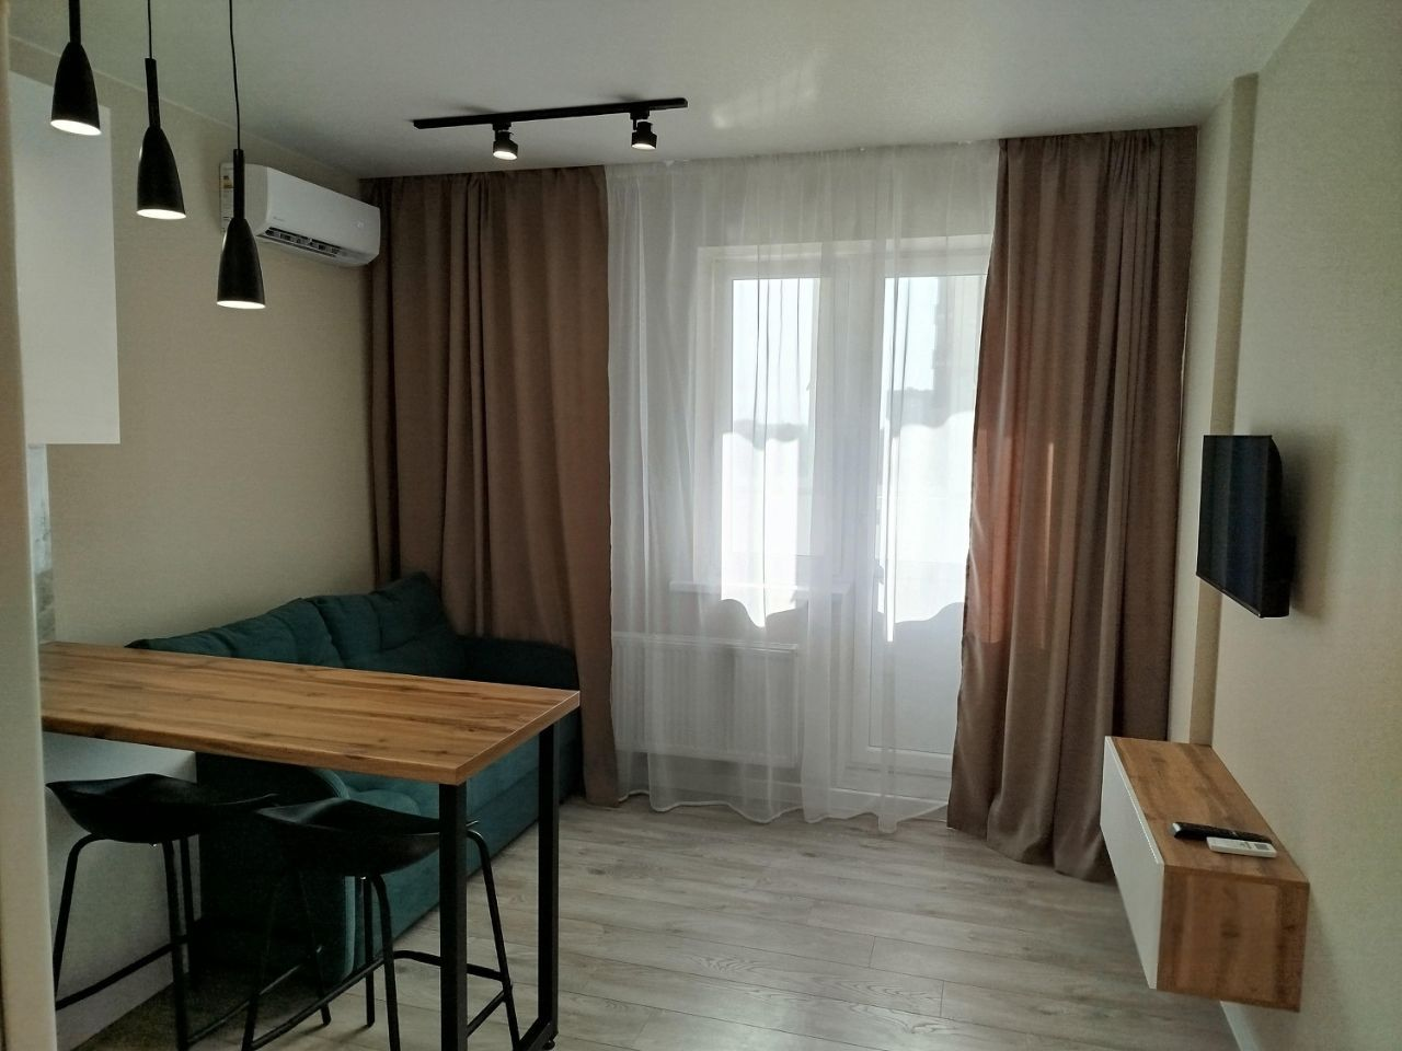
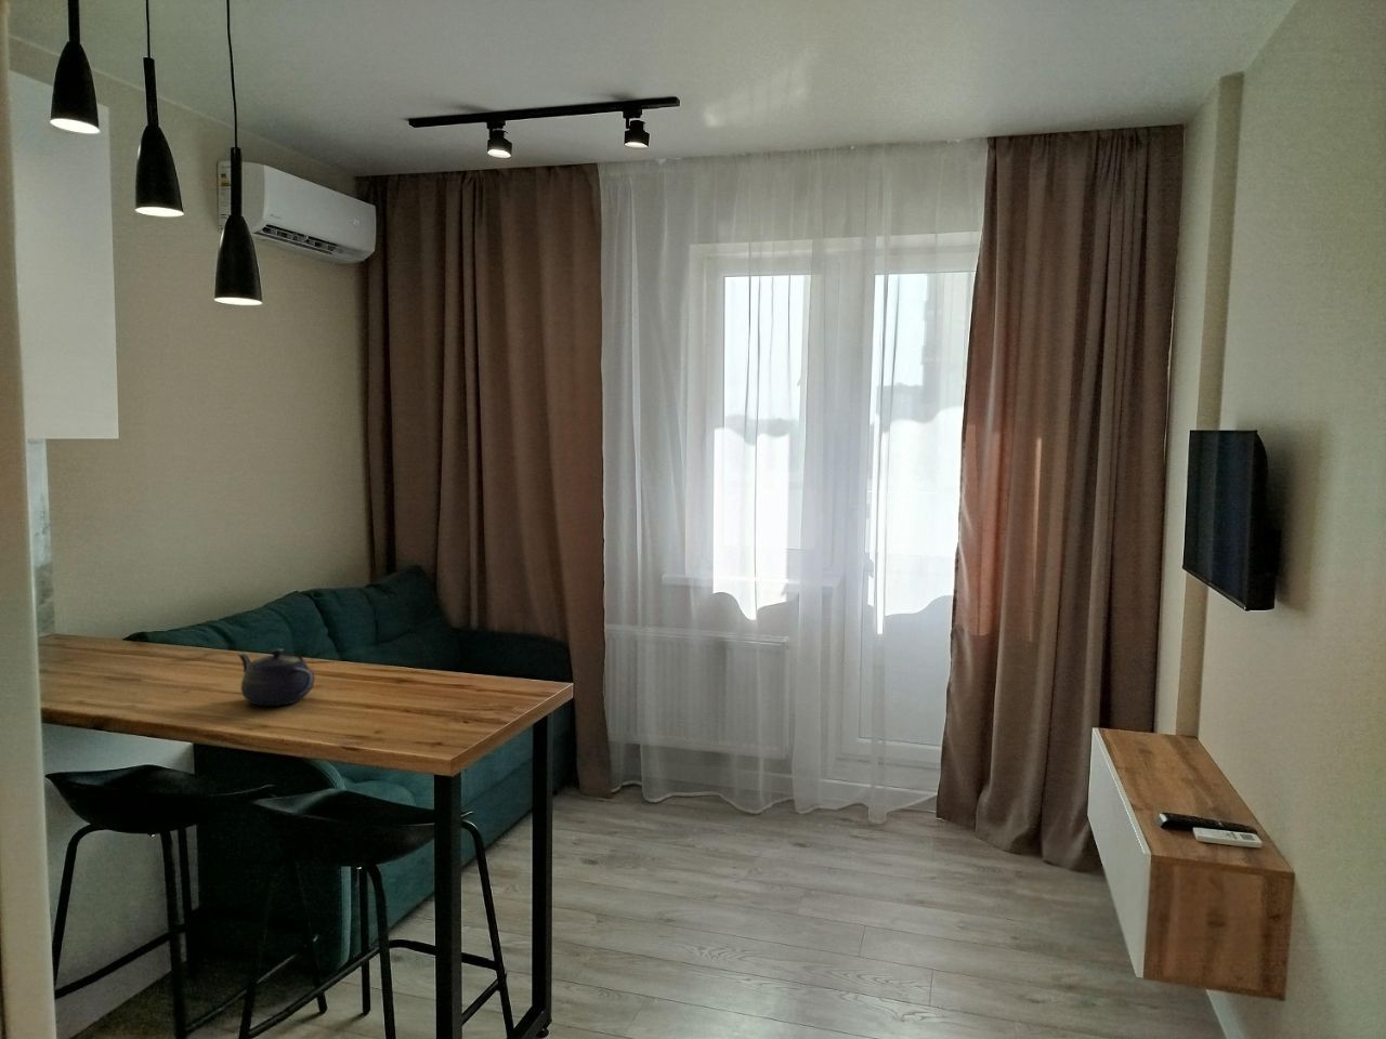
+ teapot (274, 674)
